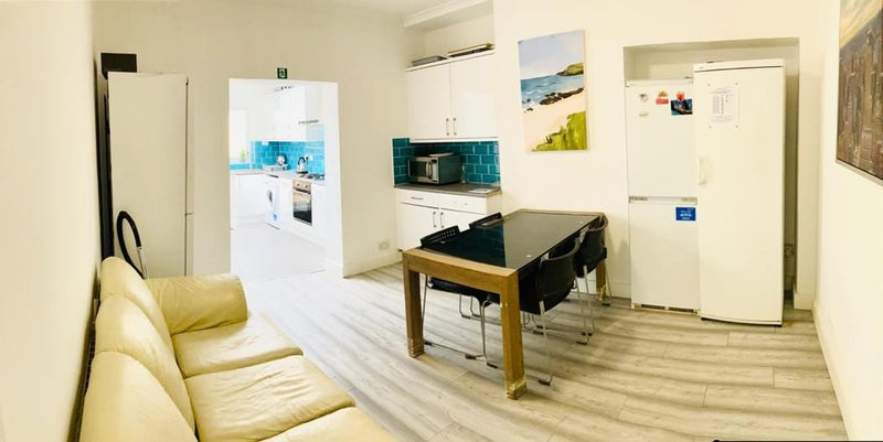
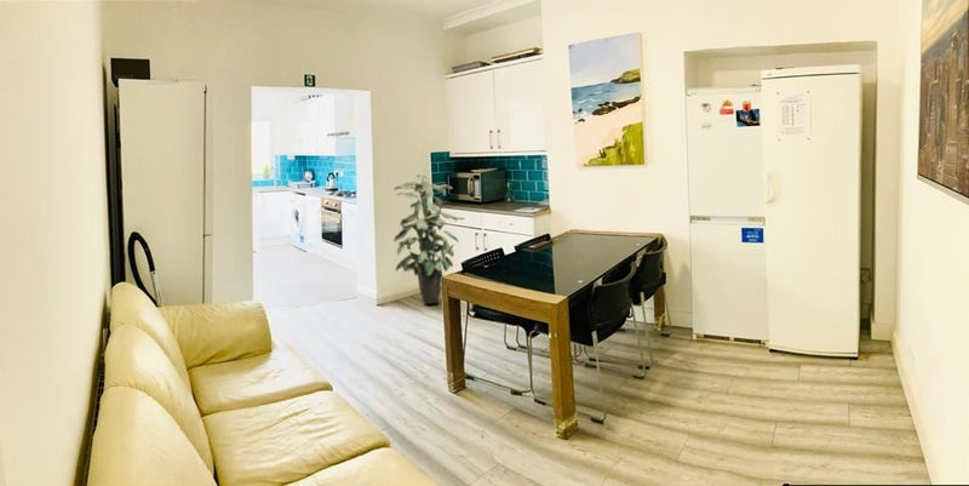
+ indoor plant (424, 239)
